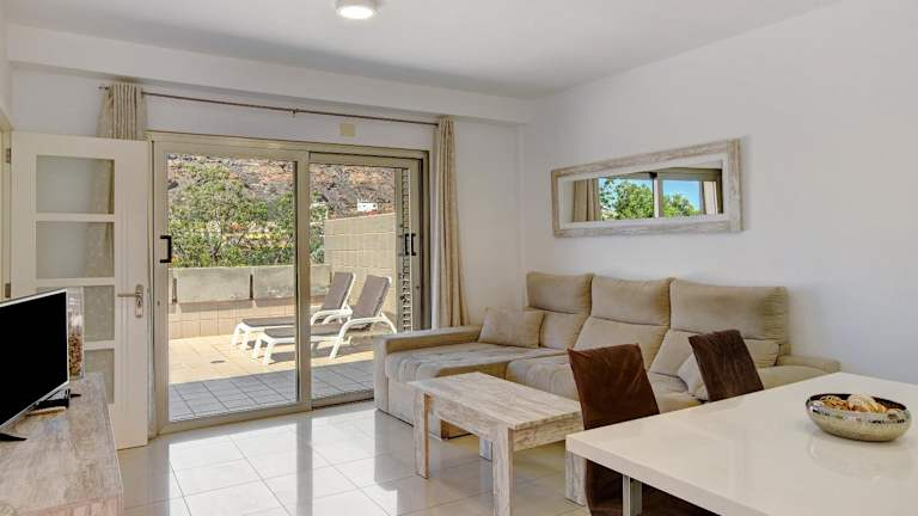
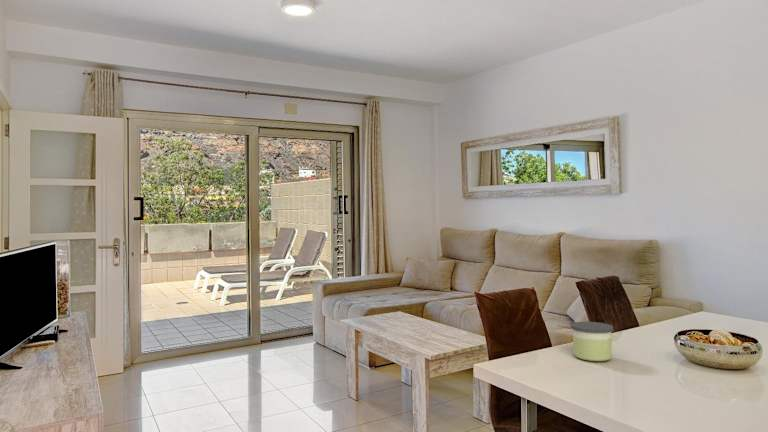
+ candle (592, 341)
